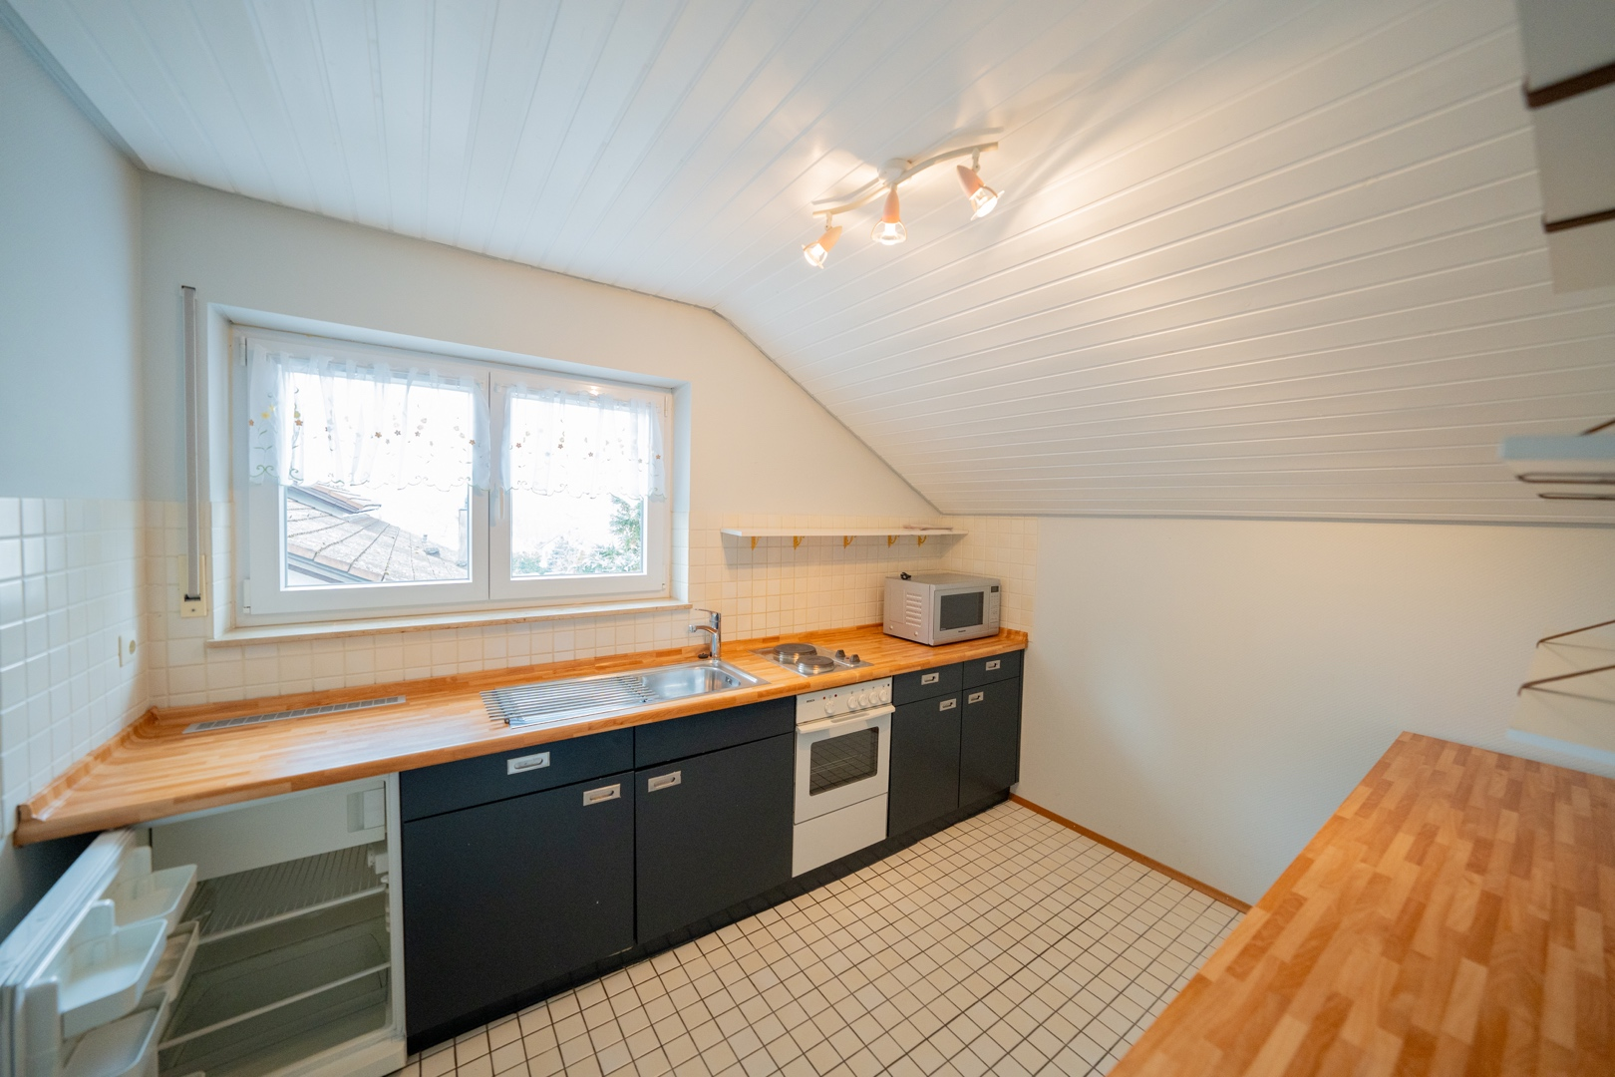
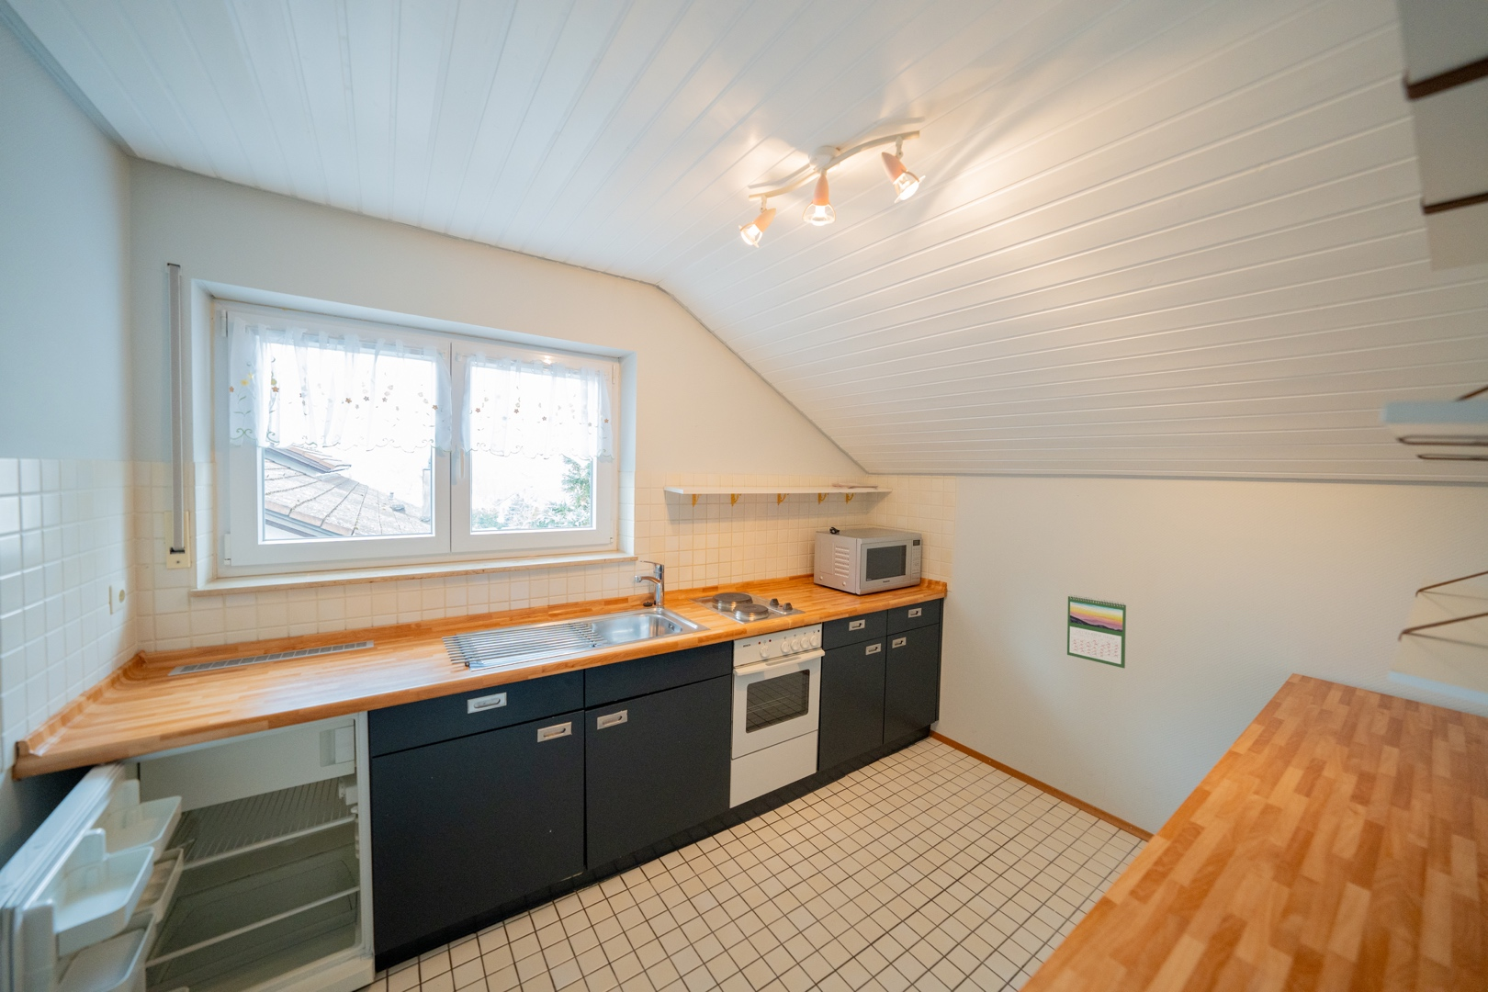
+ calendar (1095, 629)
